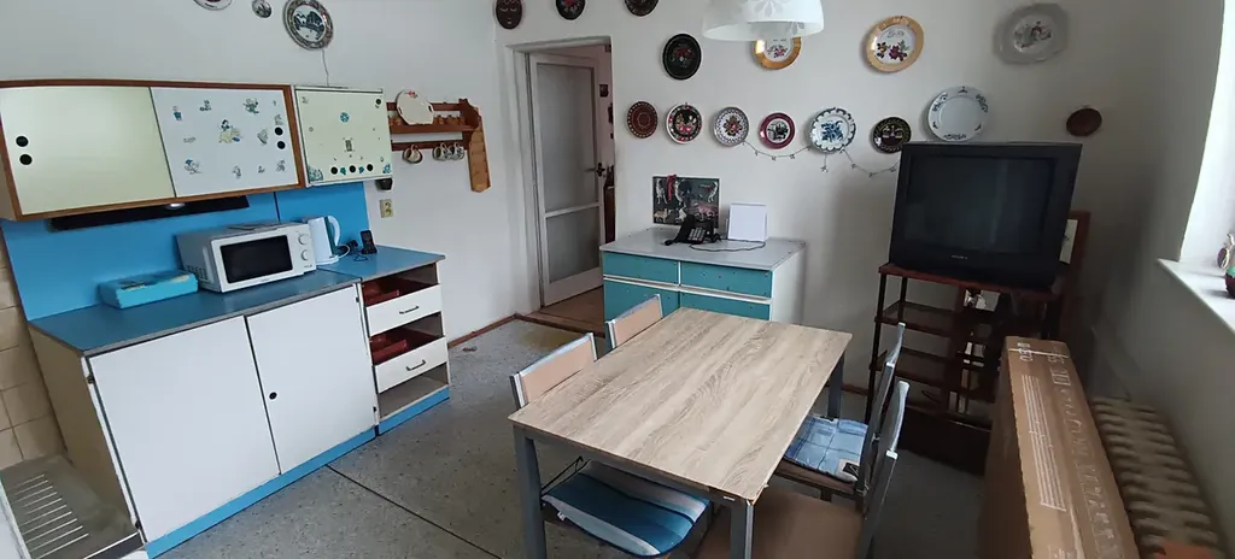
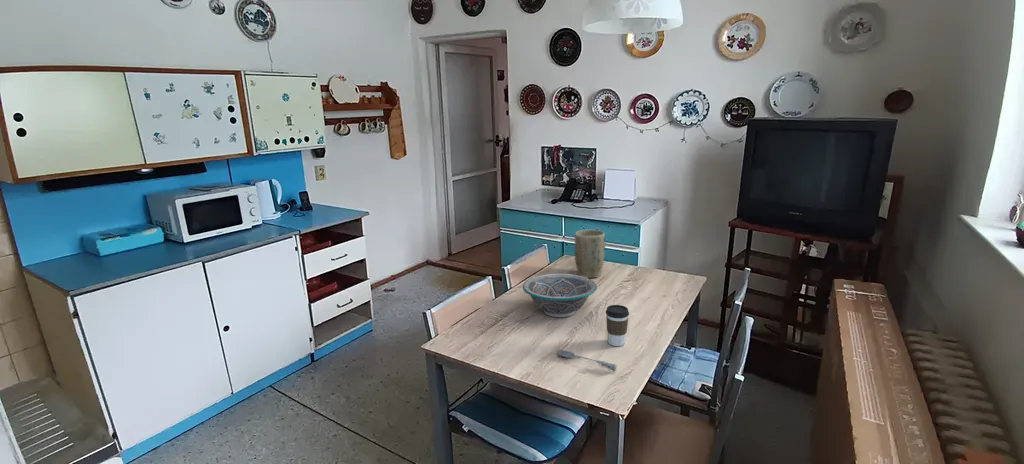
+ soupspoon (585, 358)
+ bowl (559, 298)
+ coffee cup (616, 325)
+ plant pot (589, 254)
